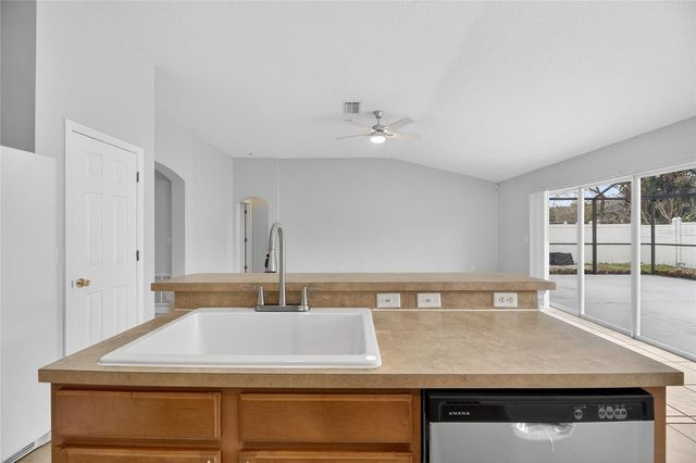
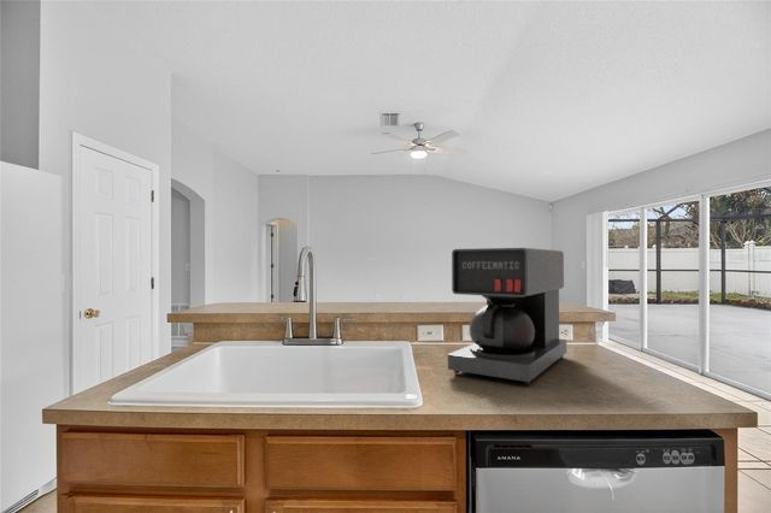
+ coffee maker (512, 307)
